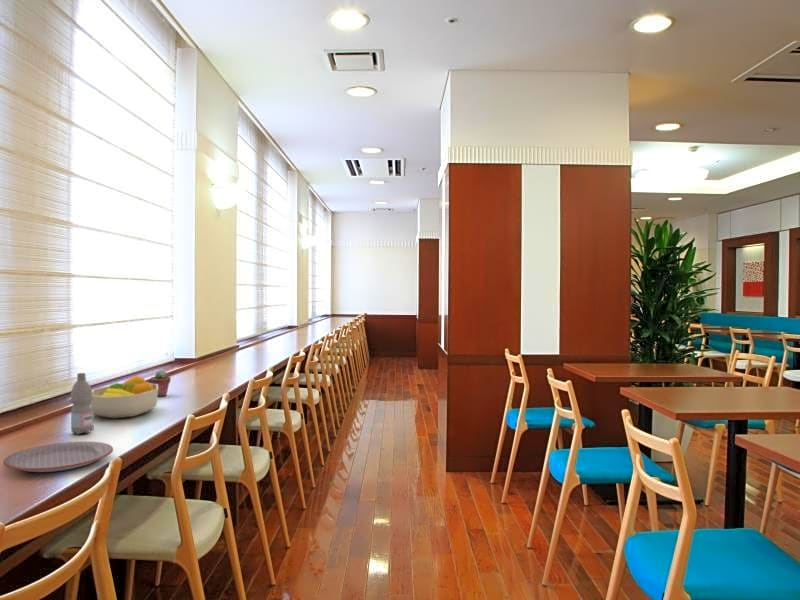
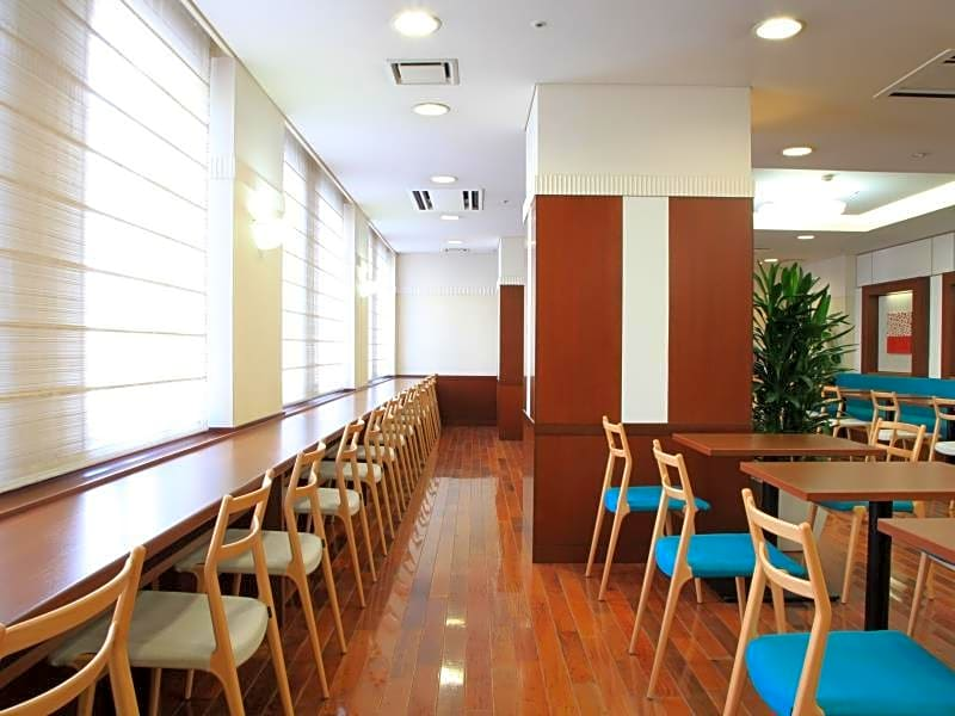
- water bottle (84, 401)
- potted succulent (160, 382)
- plate (60, 457)
- fruit bowl (125, 395)
